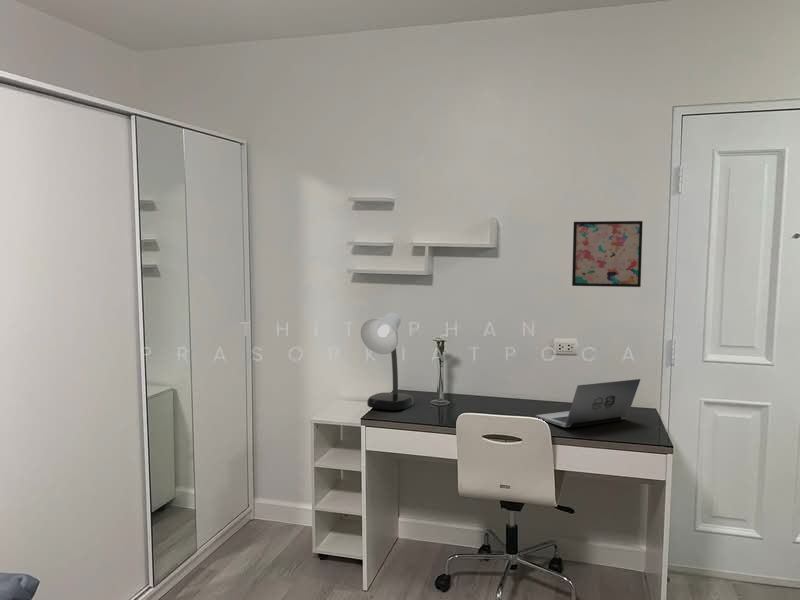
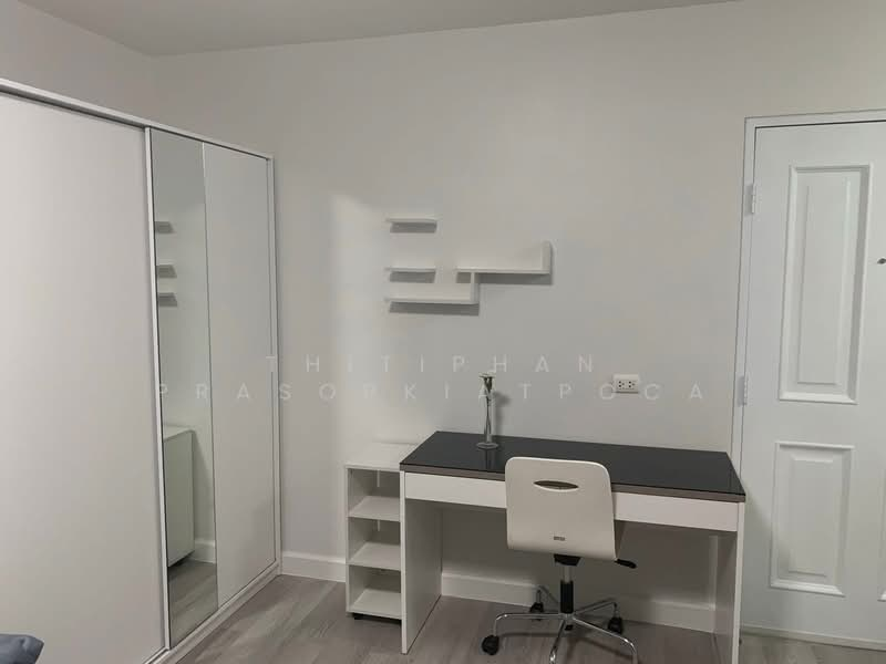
- laptop (587, 399)
- wall art (606, 254)
- desk lamp (392, 360)
